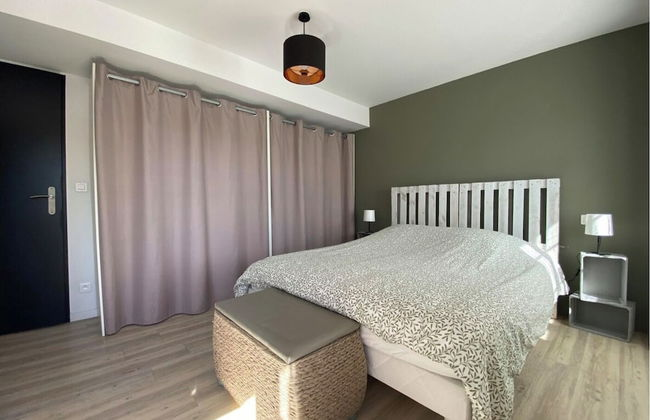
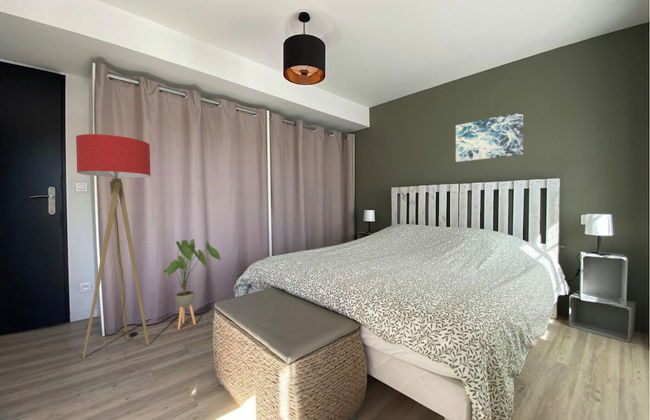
+ floor lamp (117, 243)
+ wall art (487, 139)
+ house plant (186, 281)
